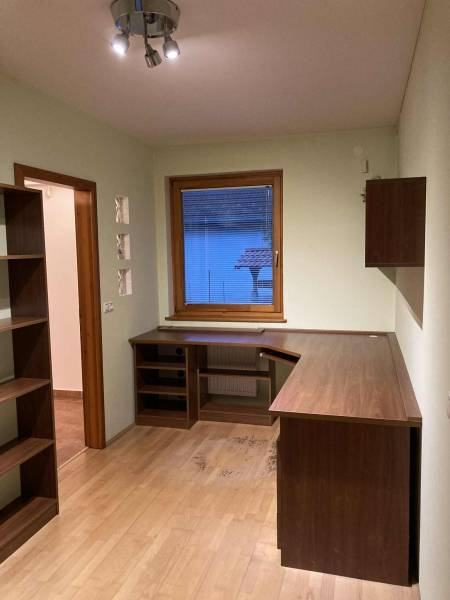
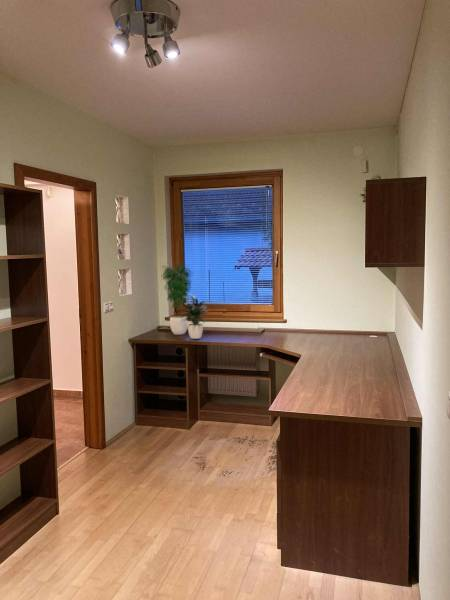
+ potted plant (184, 297)
